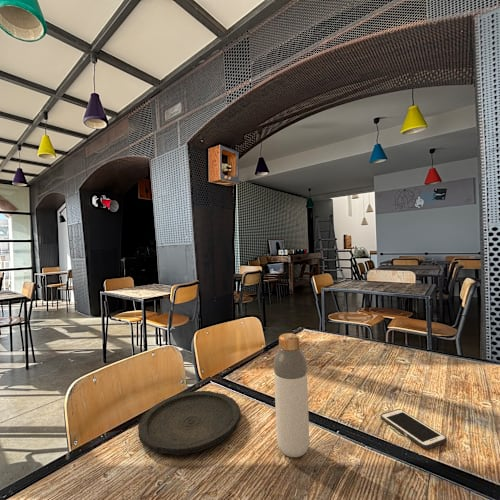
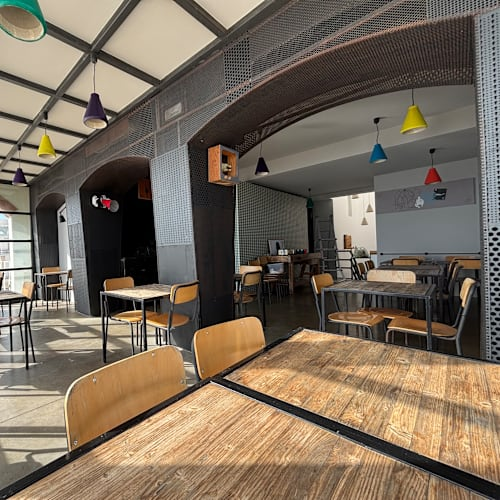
- plate (191, 418)
- cell phone (411, 427)
- bottle (291, 392)
